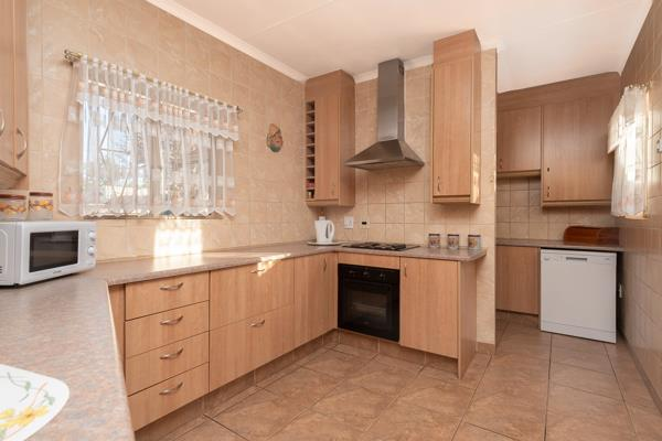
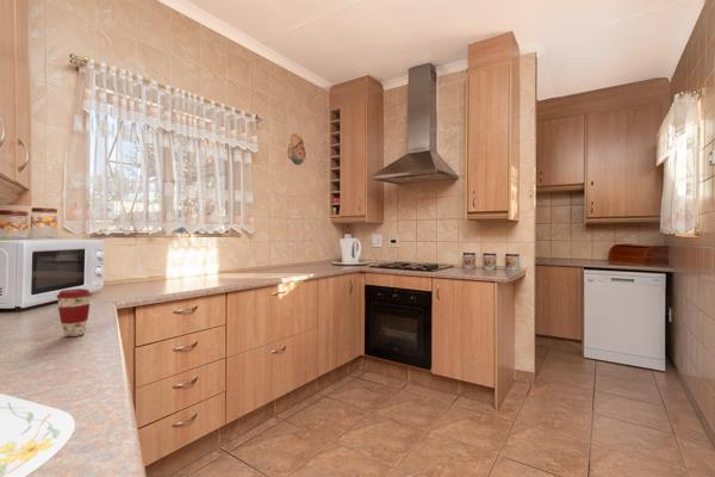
+ coffee cup (74, 311)
